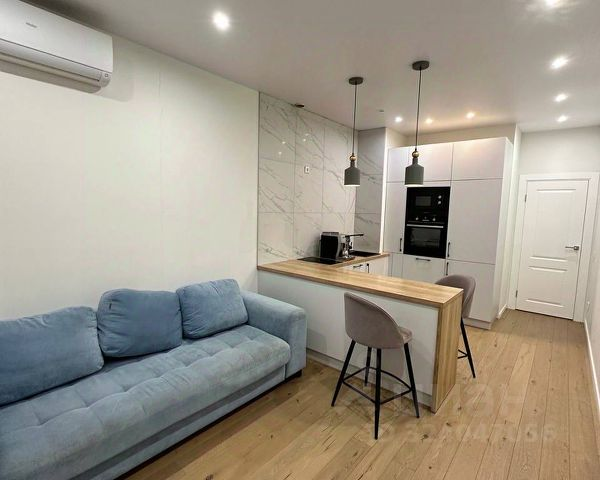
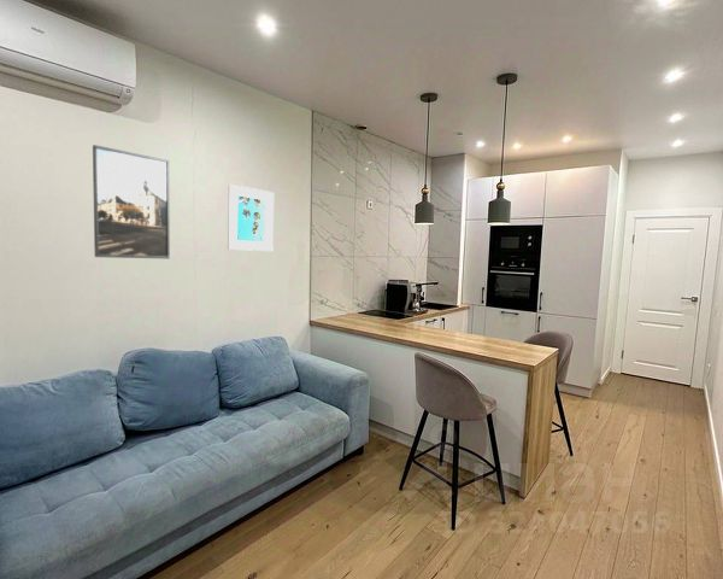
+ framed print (251, 220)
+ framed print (134, 205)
